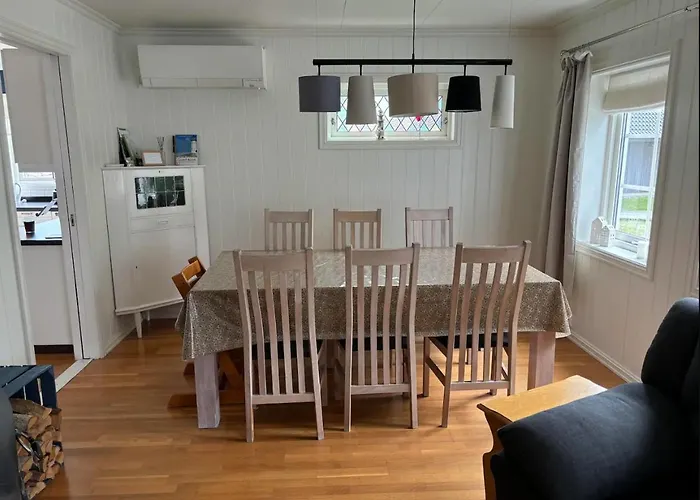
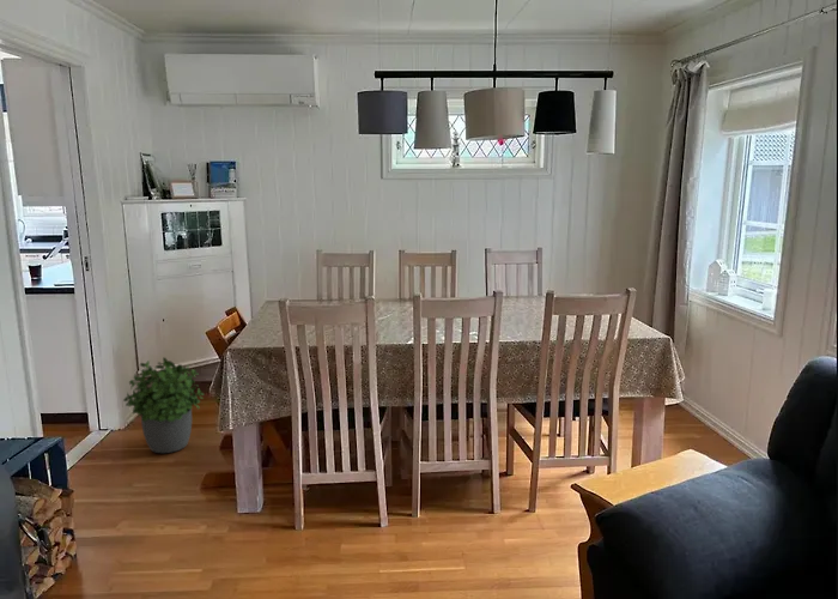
+ potted plant (164, 403)
